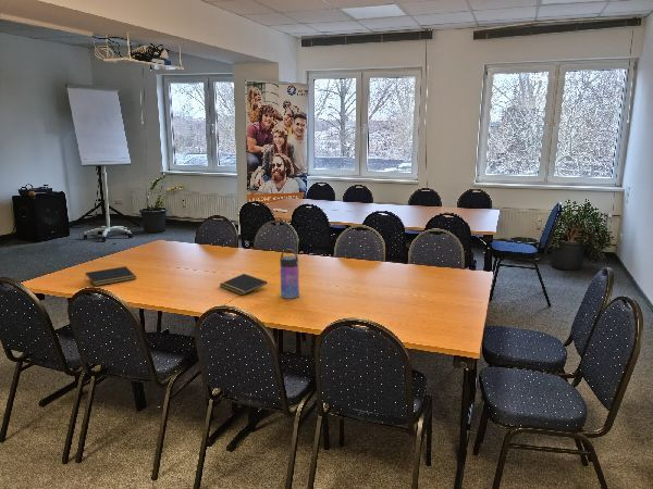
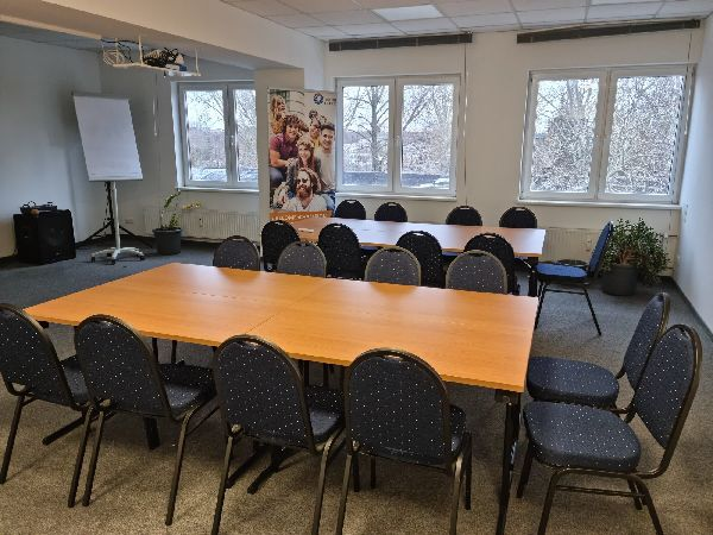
- notepad (111, 275)
- water bottle (289, 272)
- notepad (243, 284)
